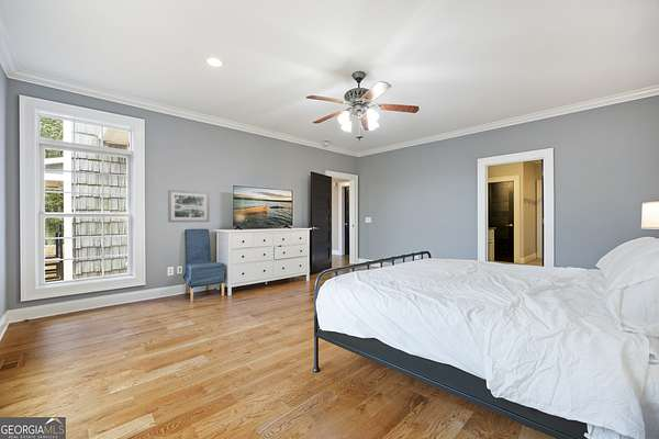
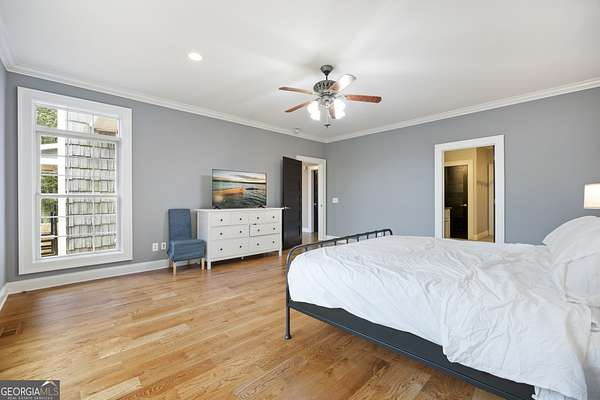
- wall art (189, 206)
